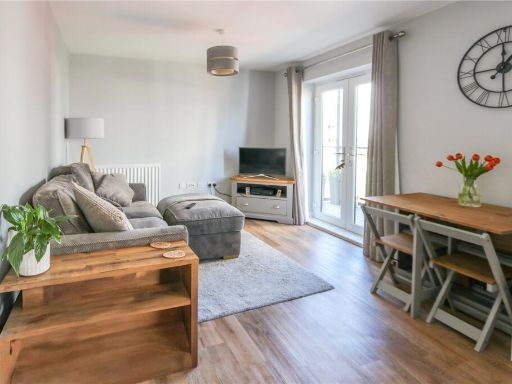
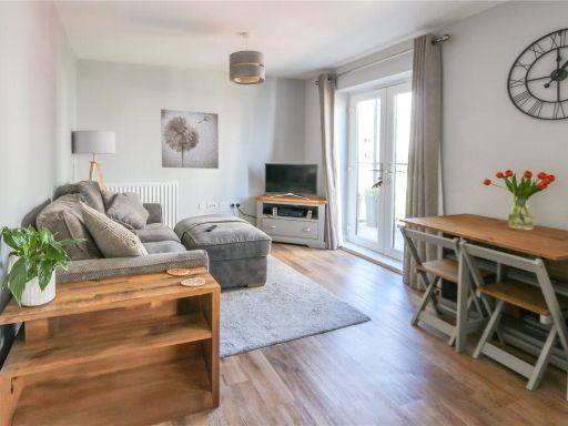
+ wall art (190, 140)
